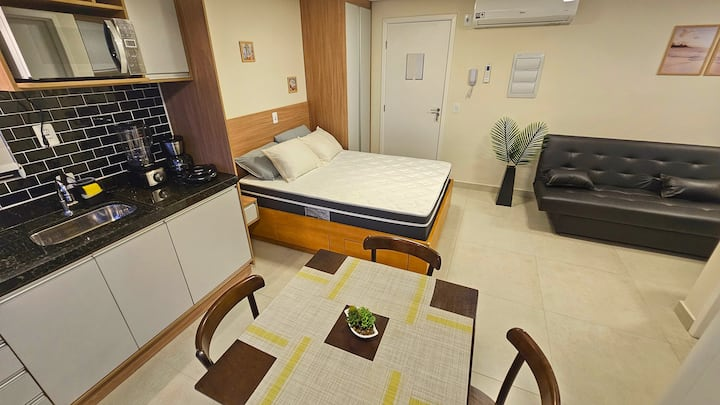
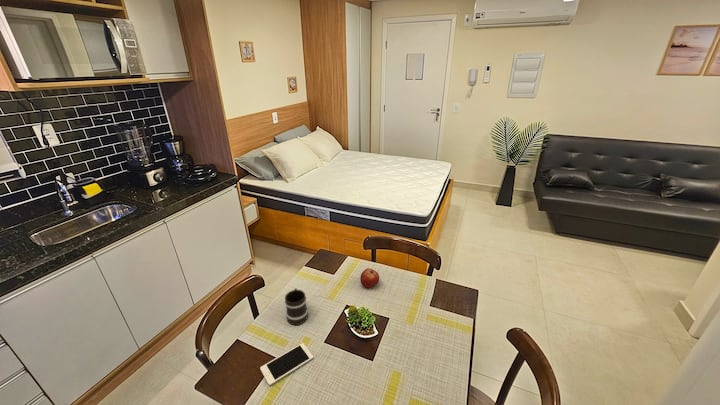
+ fruit (369, 277)
+ cell phone (287, 362)
+ mug (296, 303)
